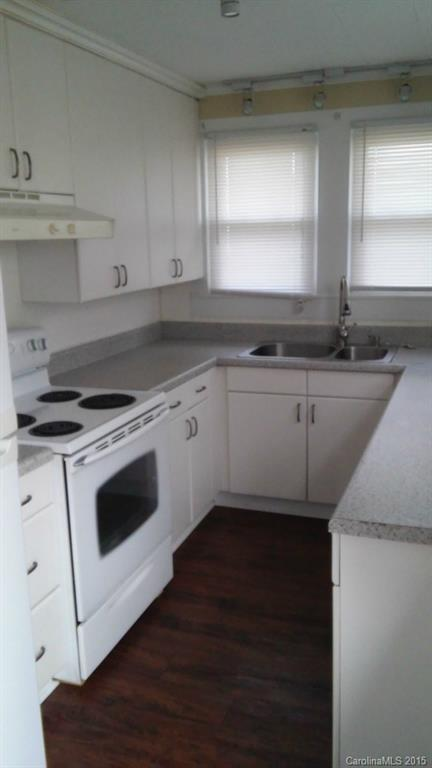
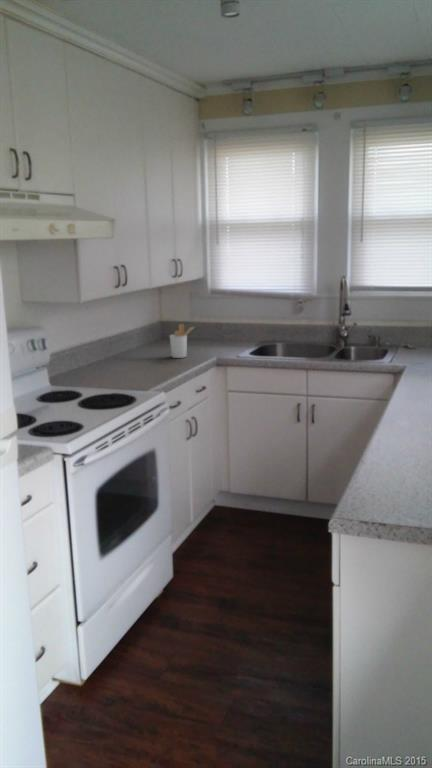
+ utensil holder (182, 340)
